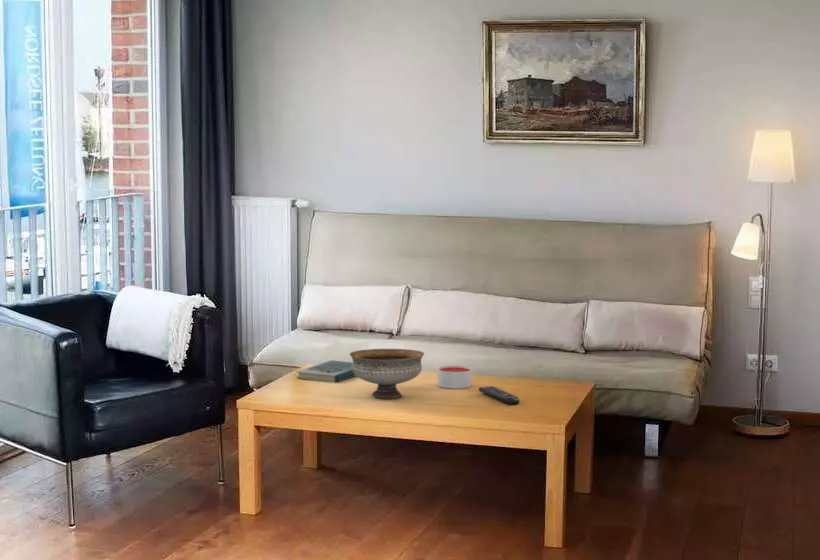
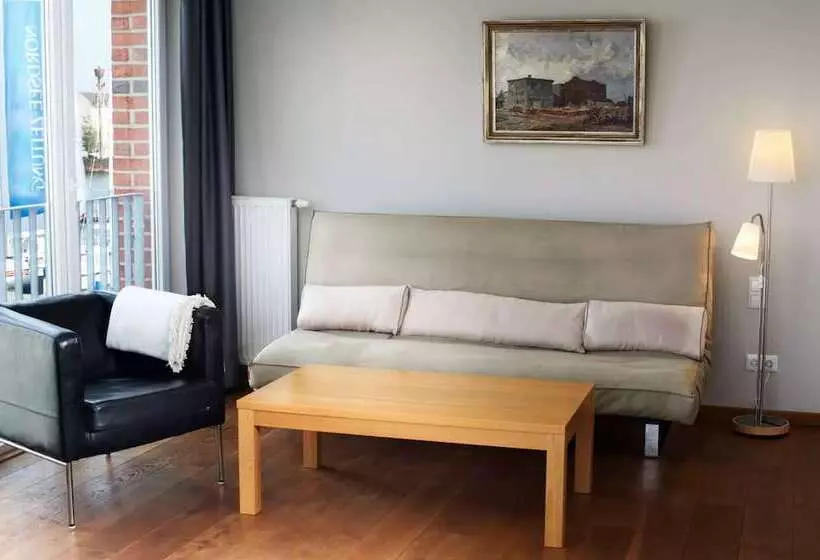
- candle (454, 376)
- bowl (386, 374)
- book (334, 371)
- remote control (498, 395)
